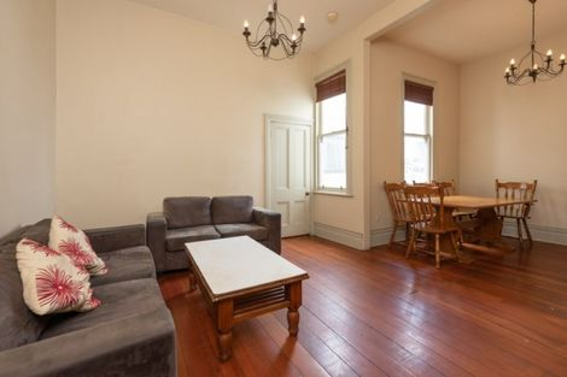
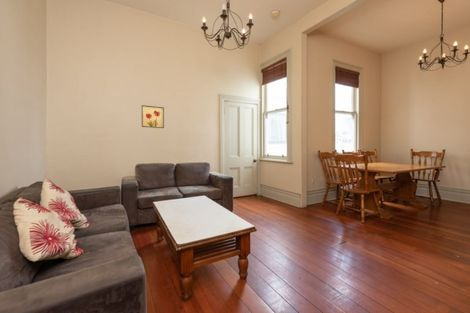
+ wall art (152, 117)
